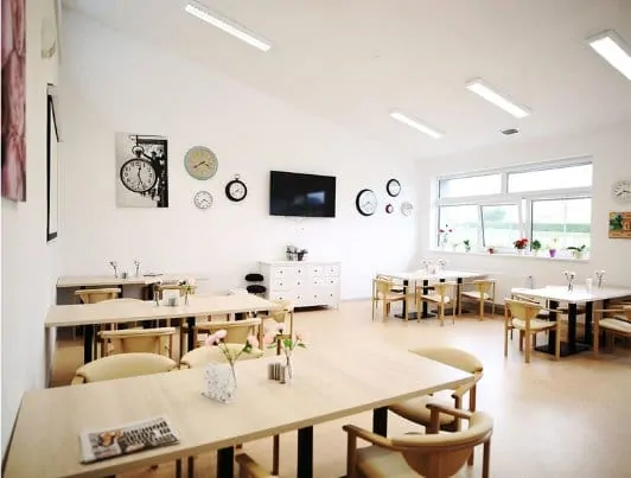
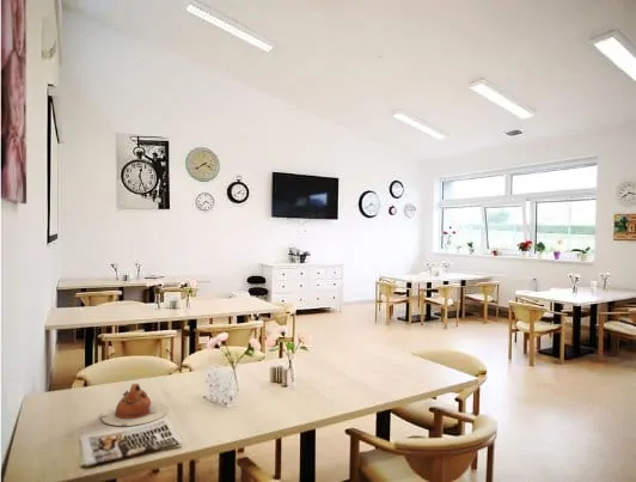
+ teapot (135, 398)
